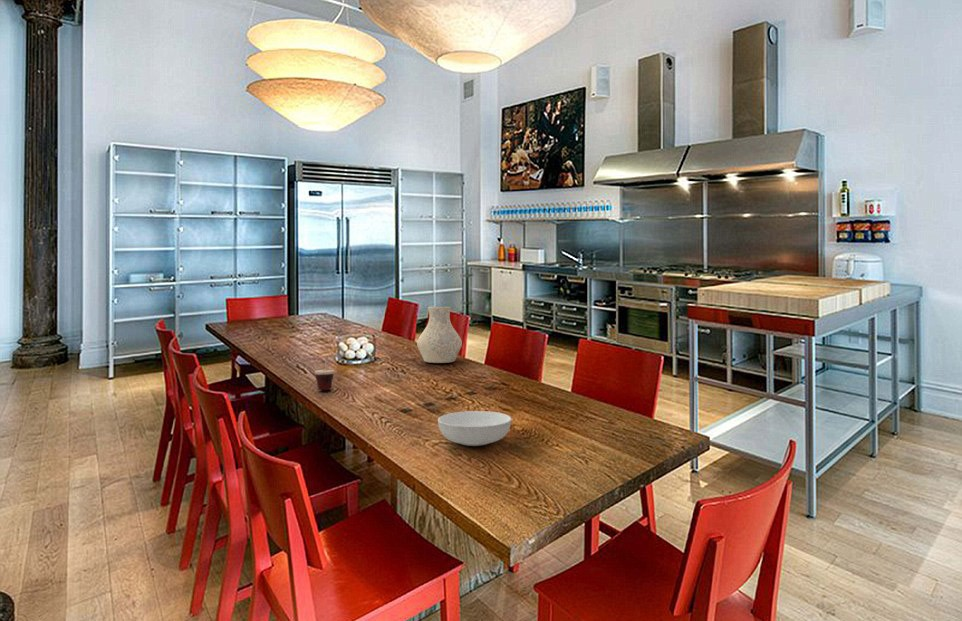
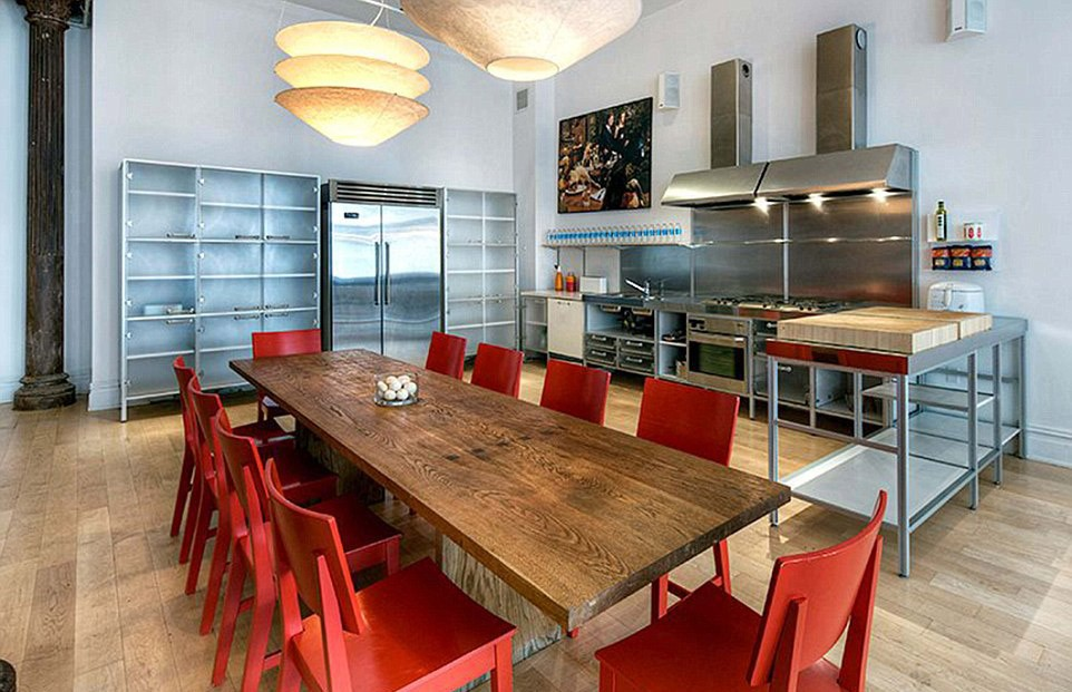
- serving bowl (474, 429)
- vase (439, 334)
- cup (325, 372)
